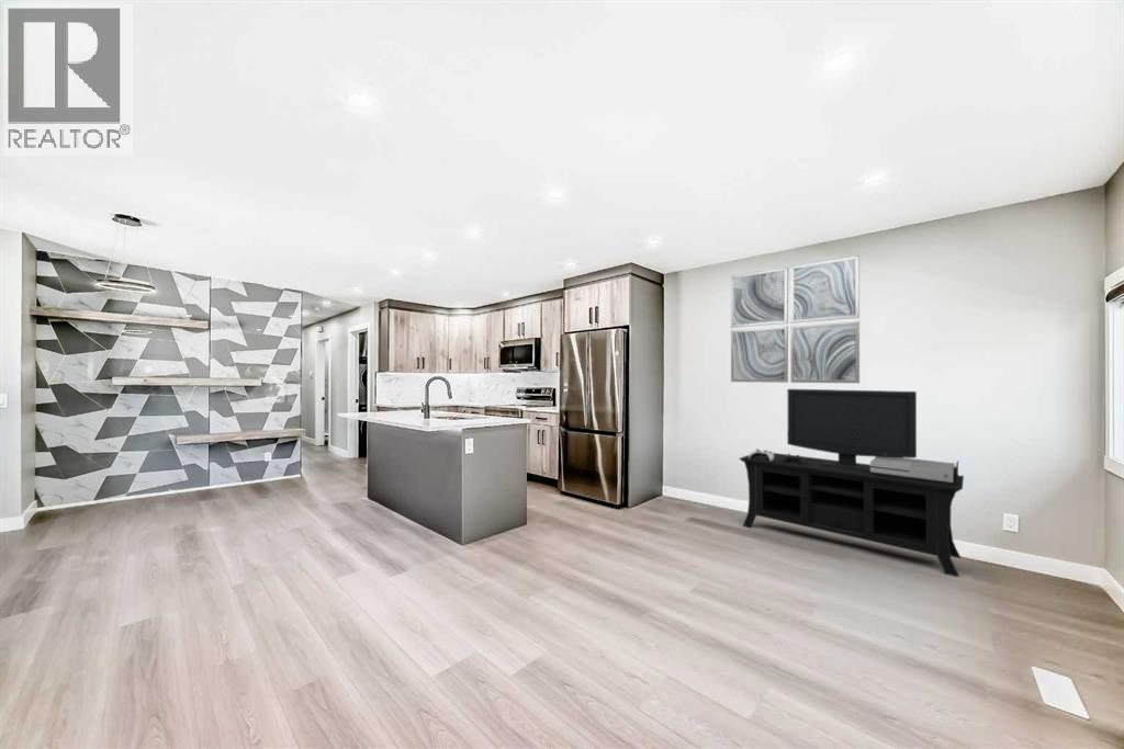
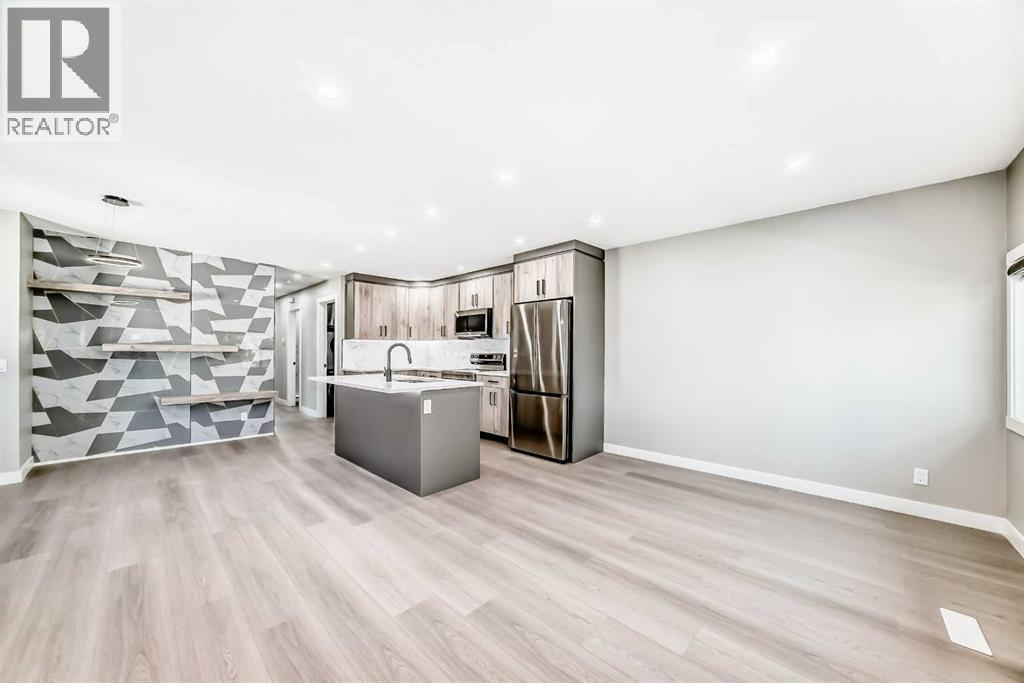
- wall art (790, 326)
- media console (840, 465)
